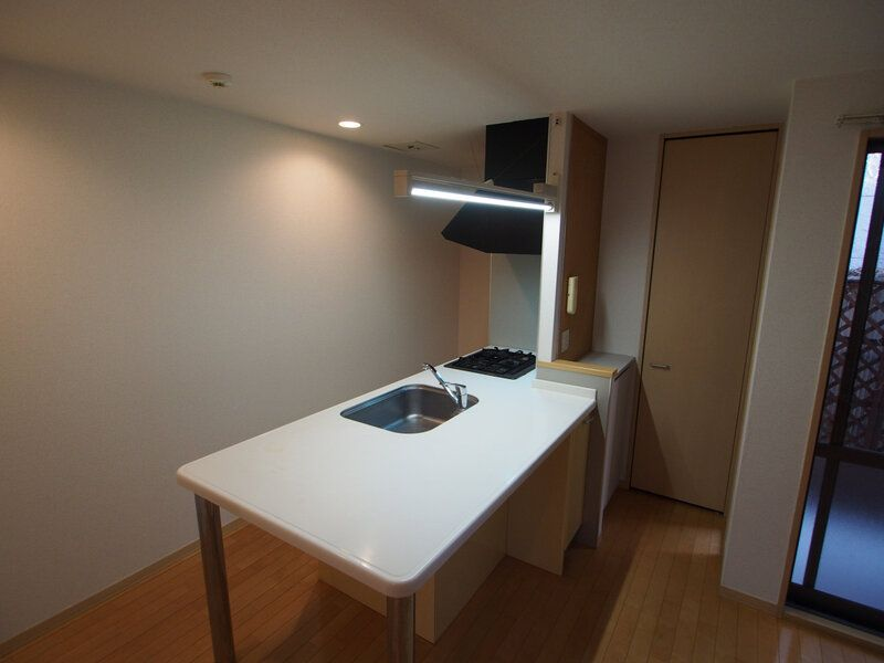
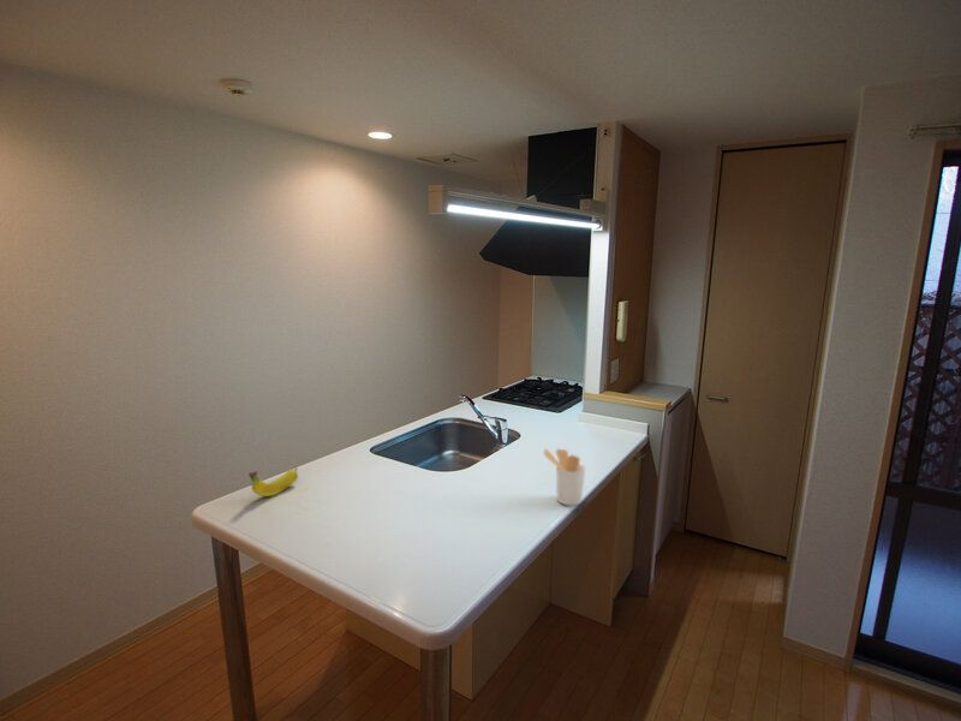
+ utensil holder (562, 475)
+ fruit (275, 479)
